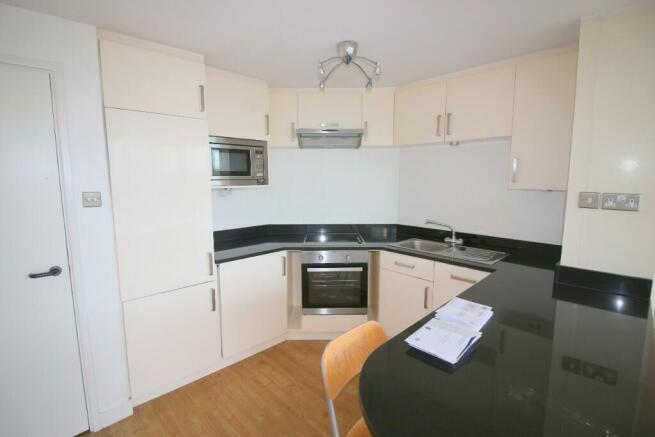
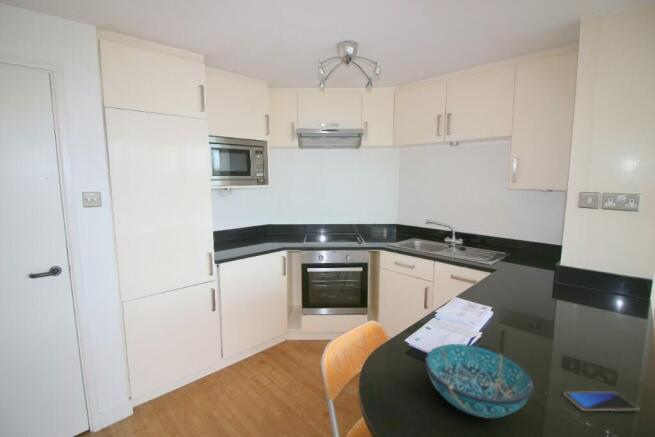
+ bowl (474, 386)
+ smartphone (599, 400)
